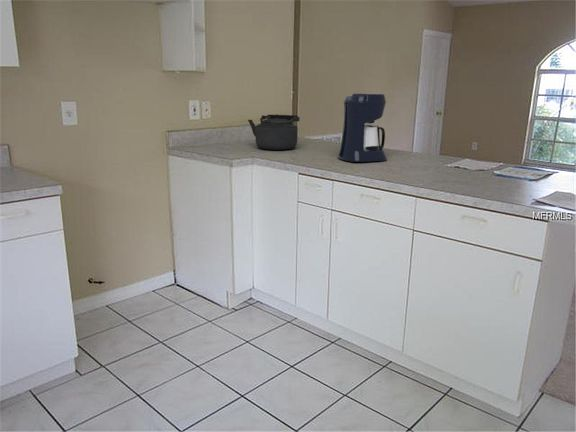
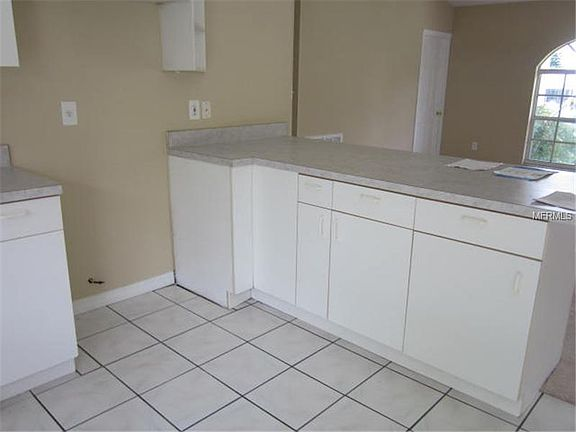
- coffee maker (363, 126)
- kettle (275, 131)
